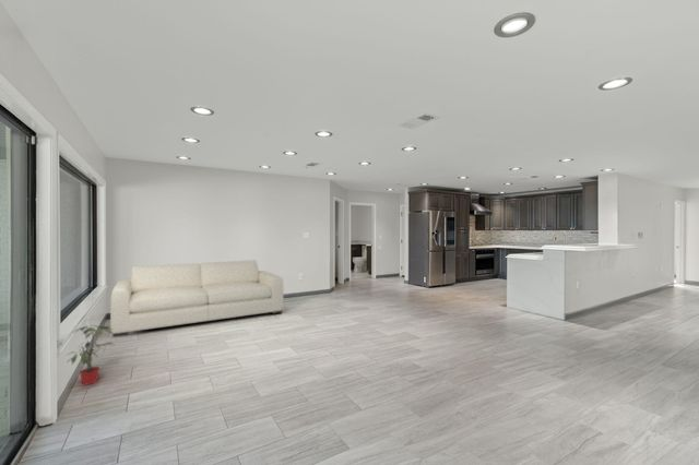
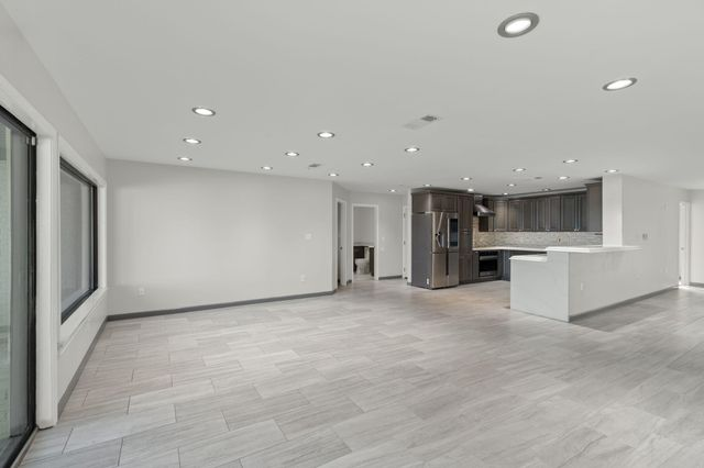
- sofa (202, 289)
- potted plant (93, 353)
